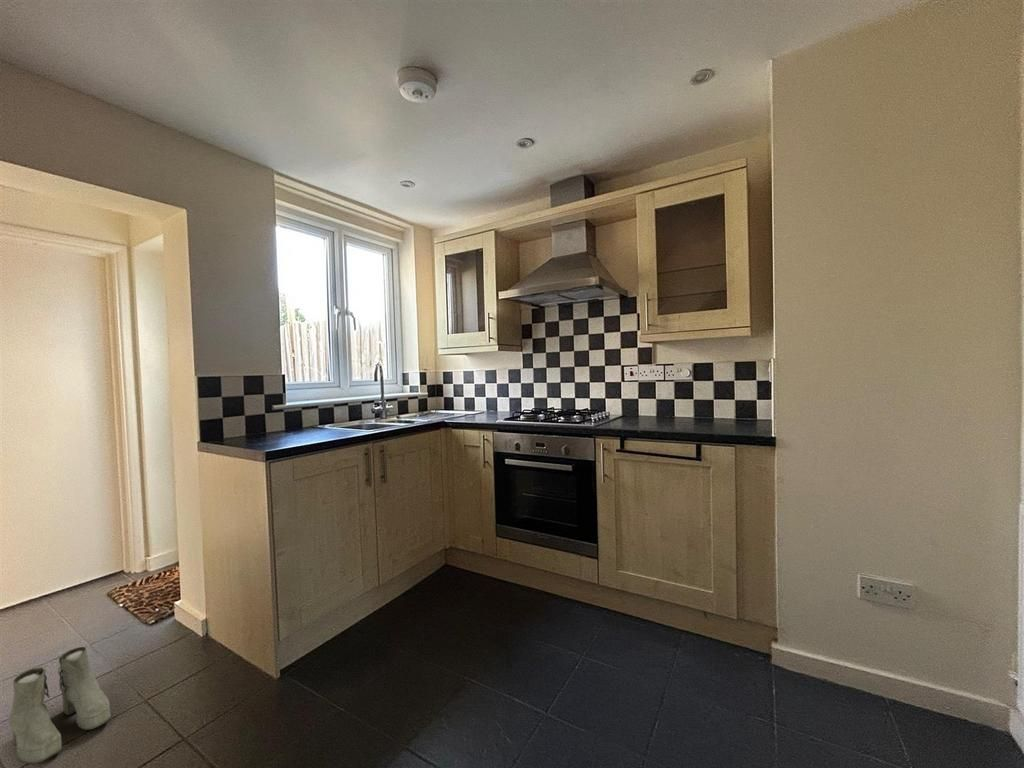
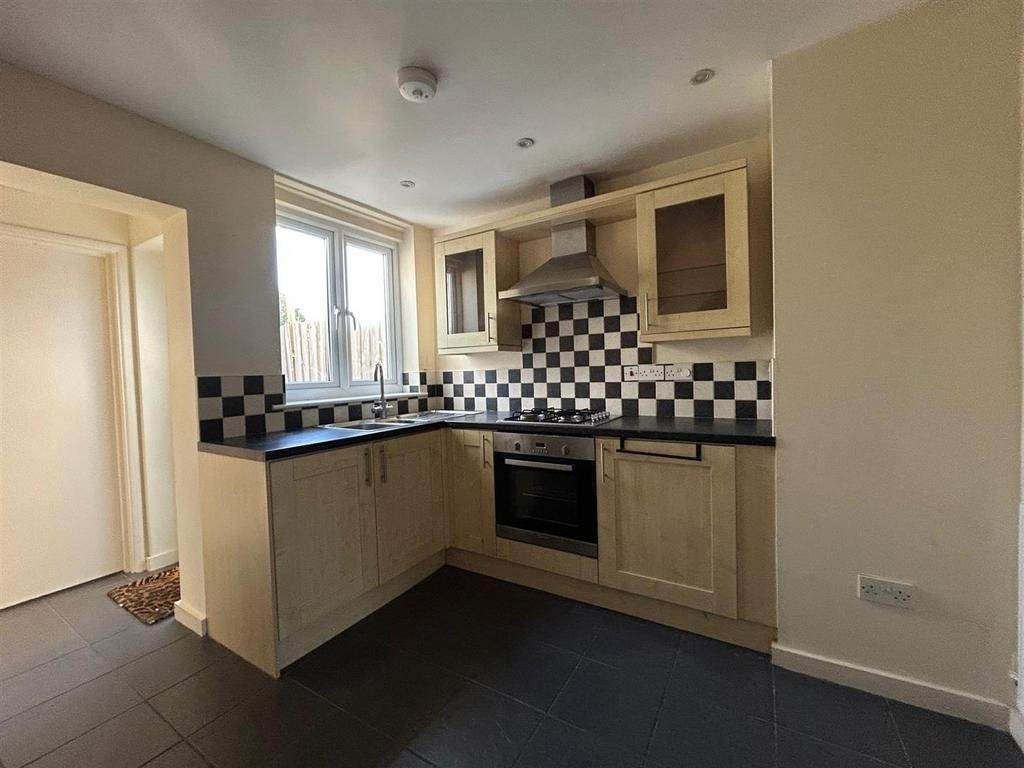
- boots (62, 697)
